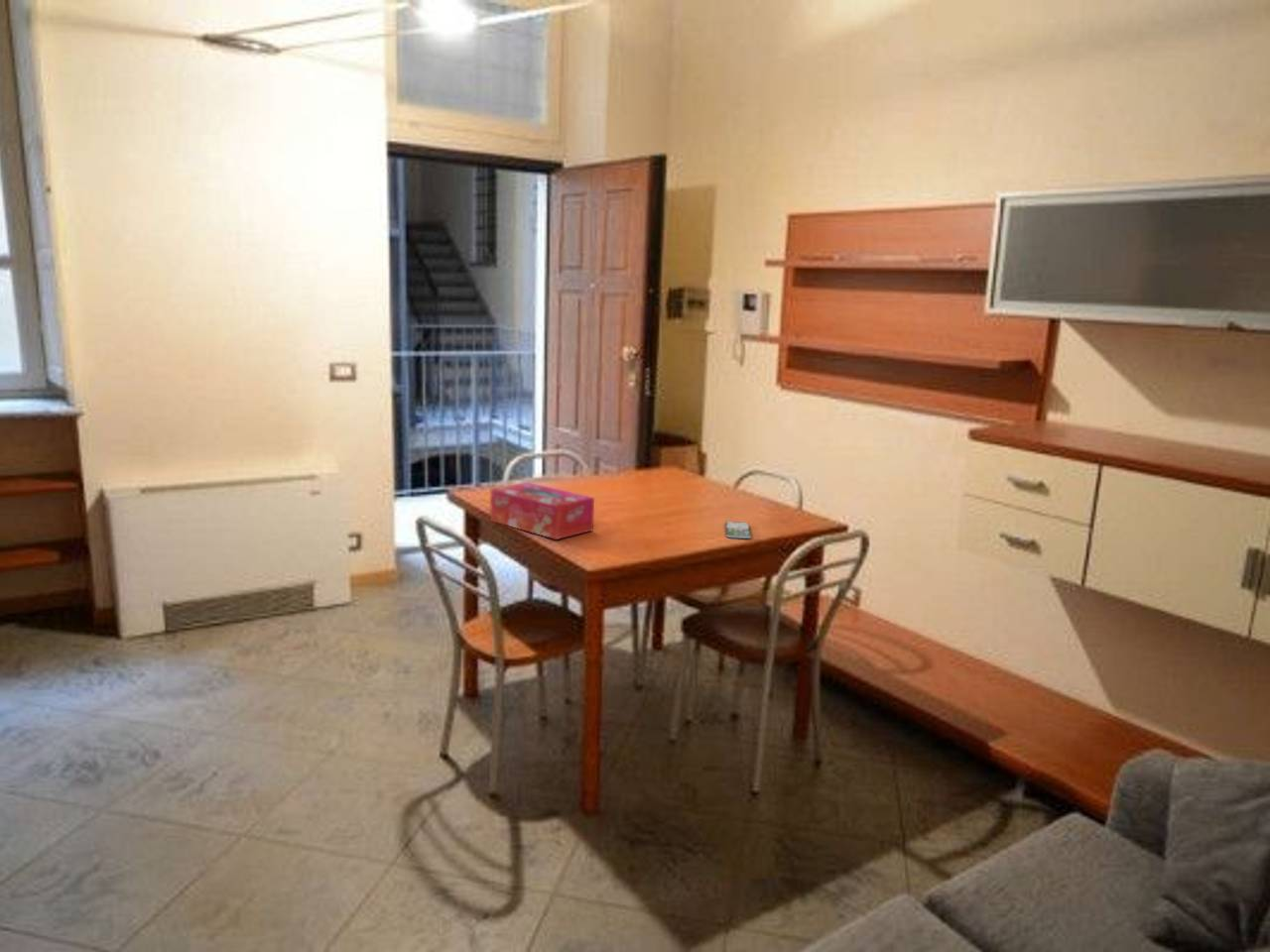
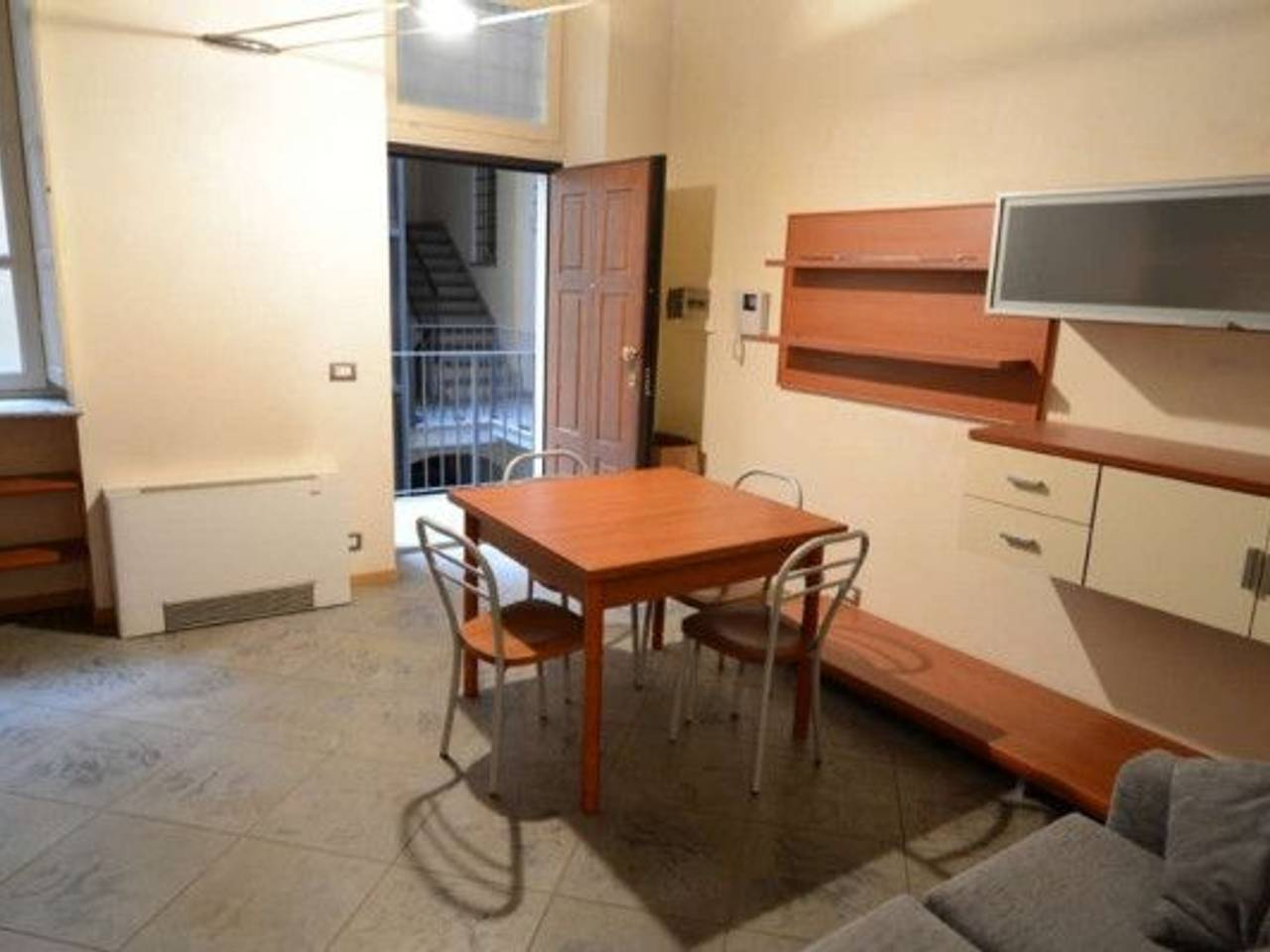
- tissue box (541, 509)
- smartphone (737, 530)
